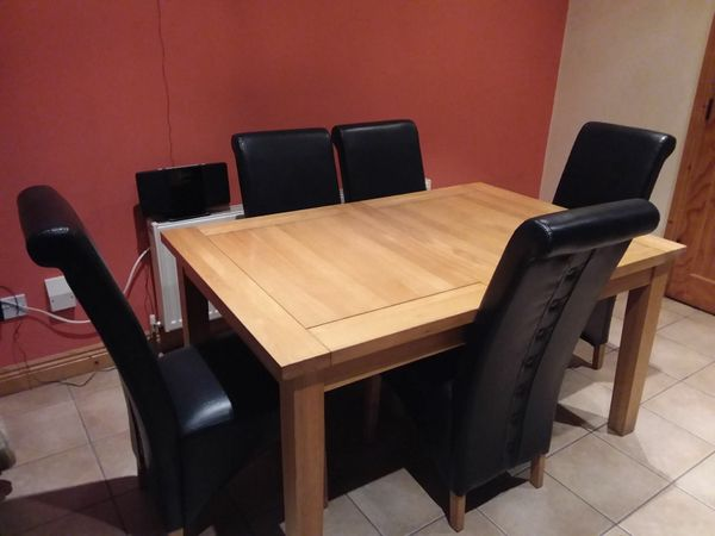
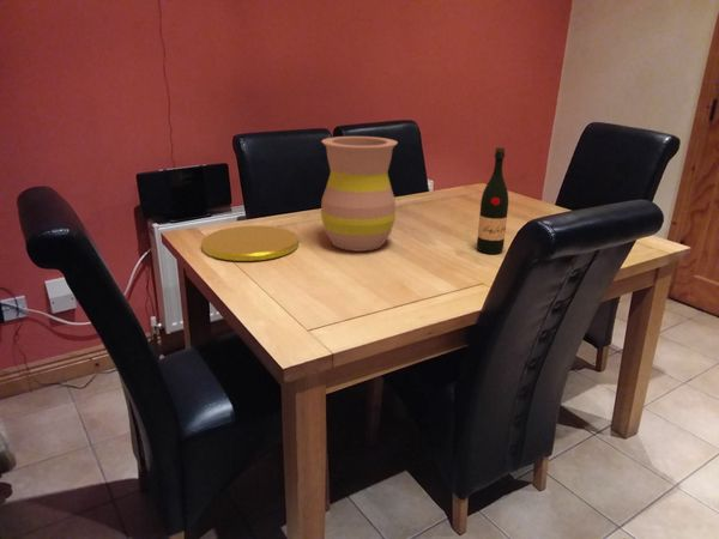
+ plate (250, 241)
+ wine bottle (494, 200)
+ vase (358, 193)
